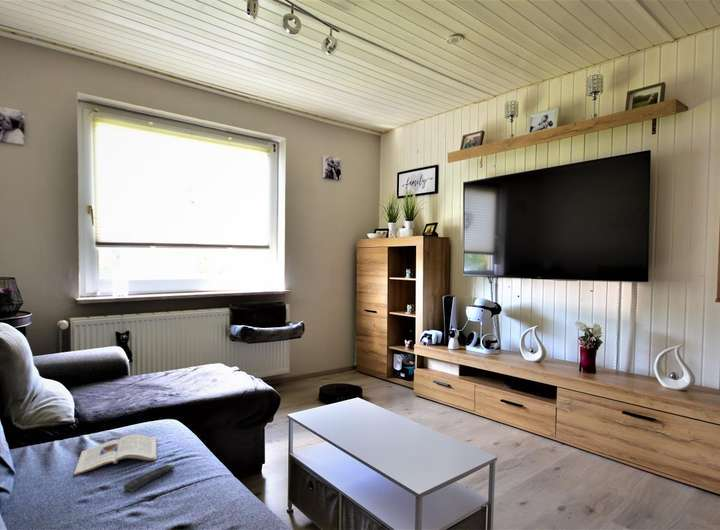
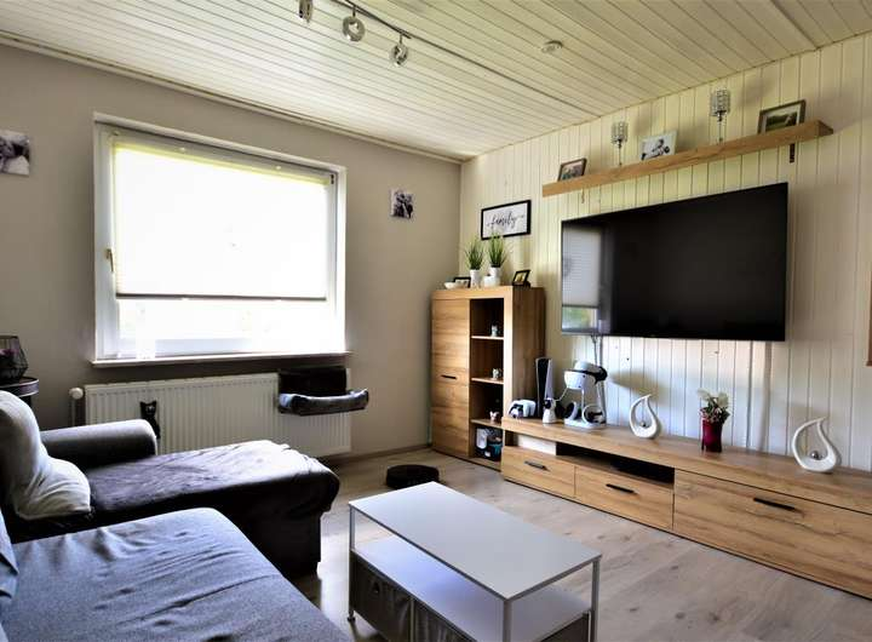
- magazine (118, 451)
- remote control (151, 475)
